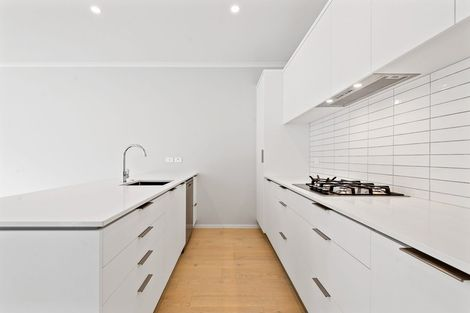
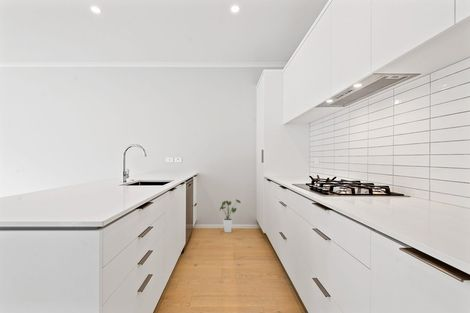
+ house plant (229, 215)
